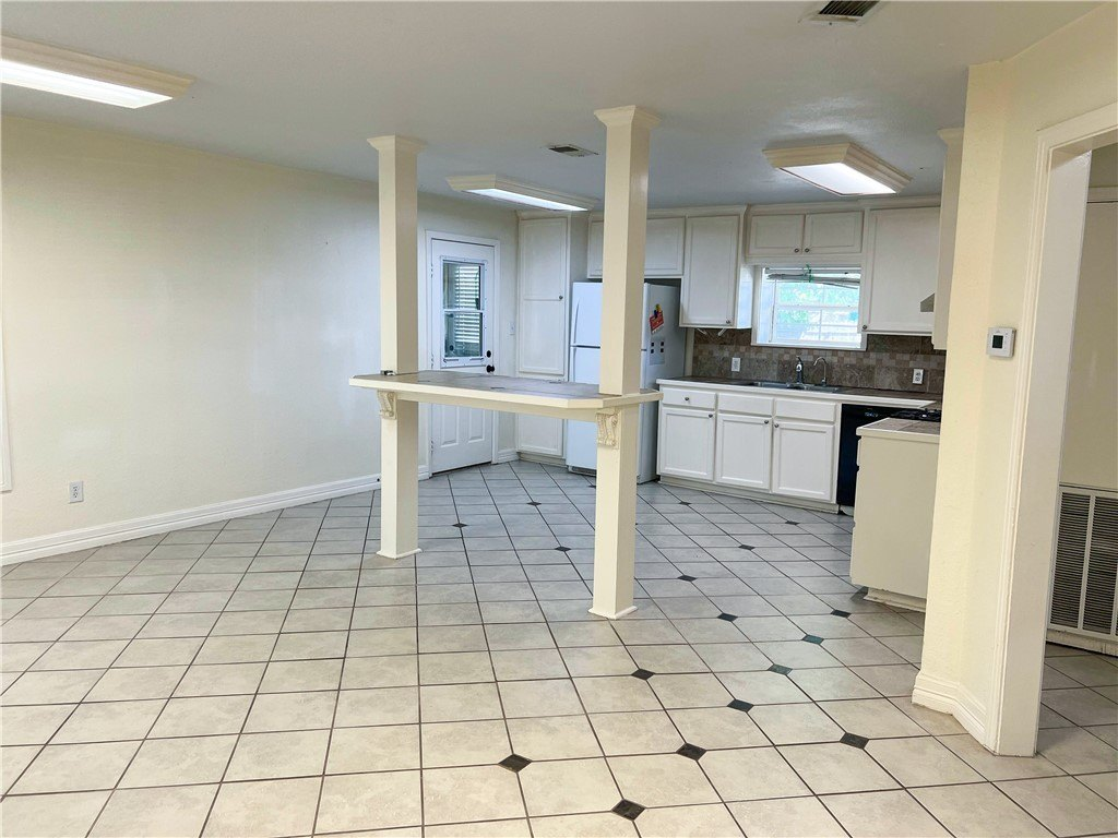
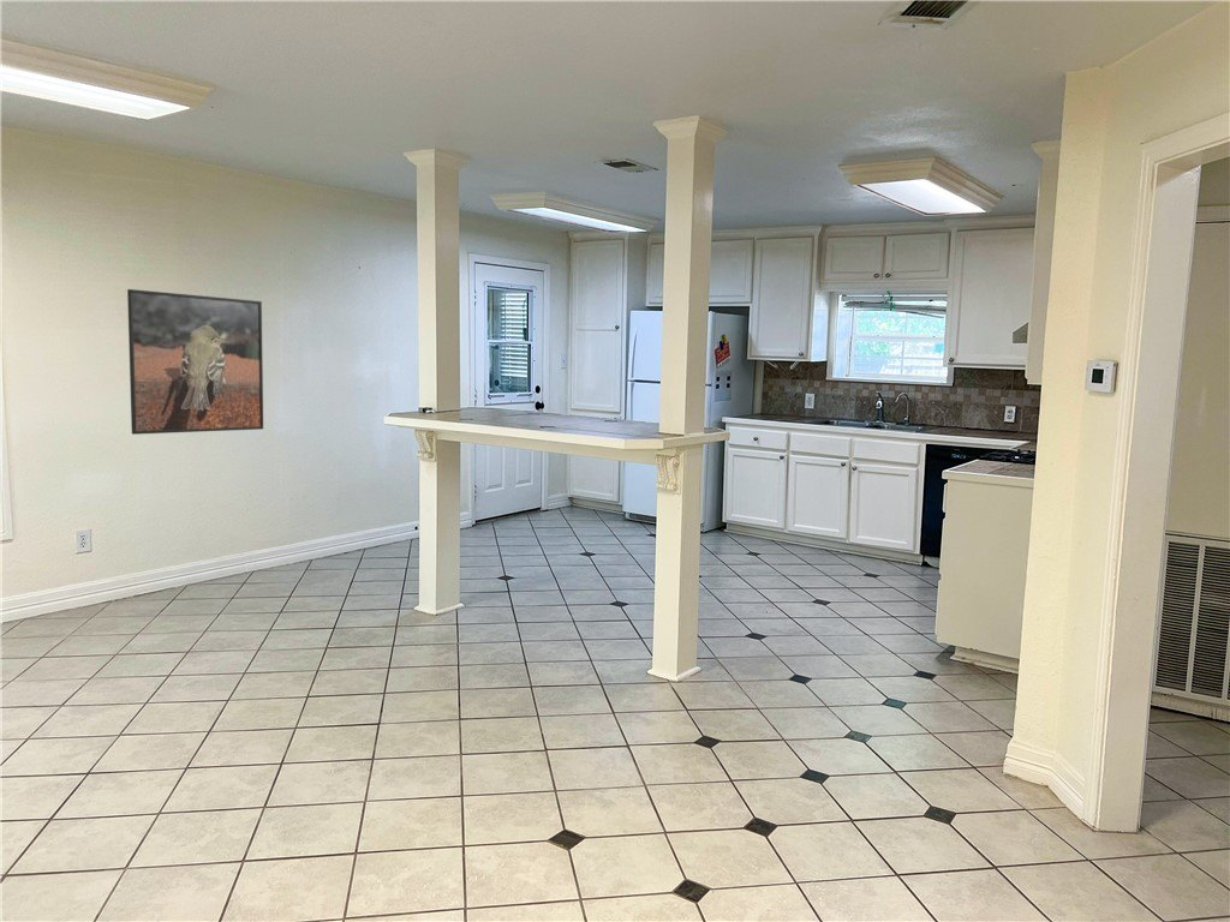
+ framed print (199, 364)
